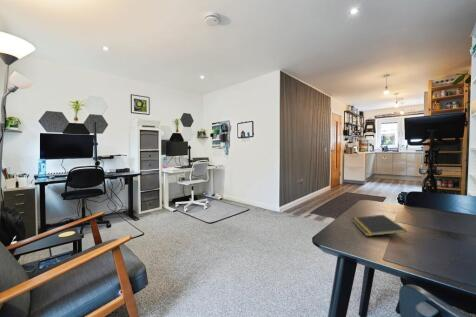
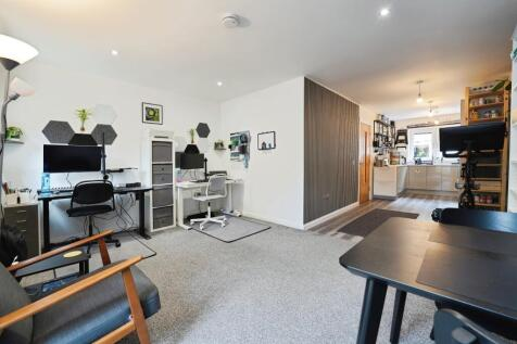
- notepad (375, 224)
